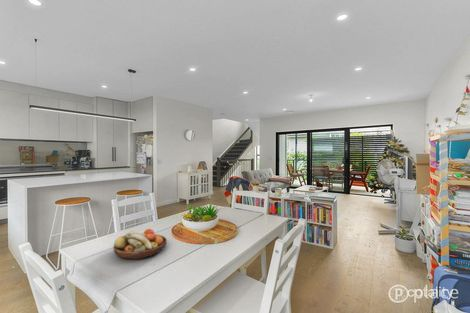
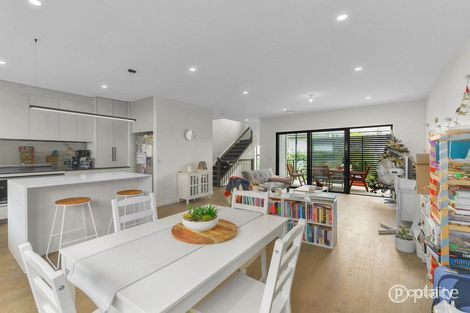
- fruit bowl (141, 240)
